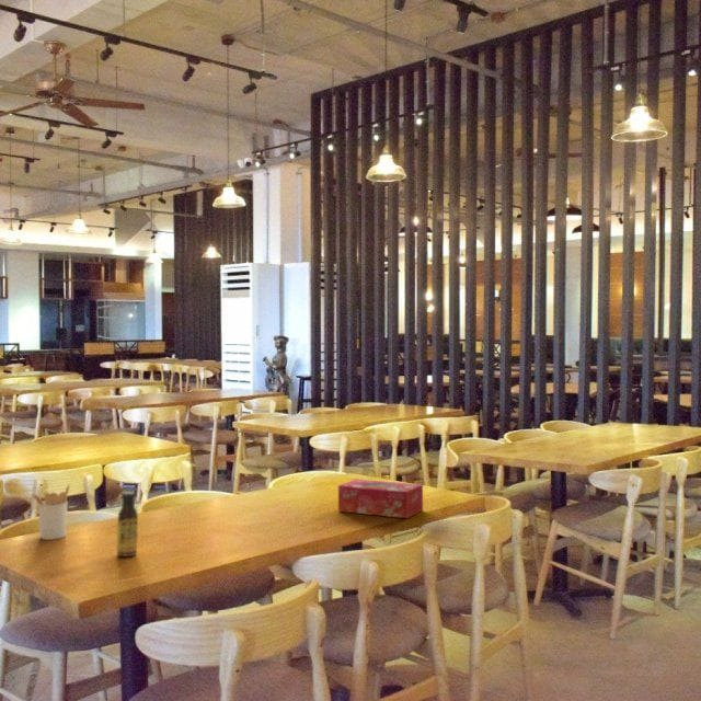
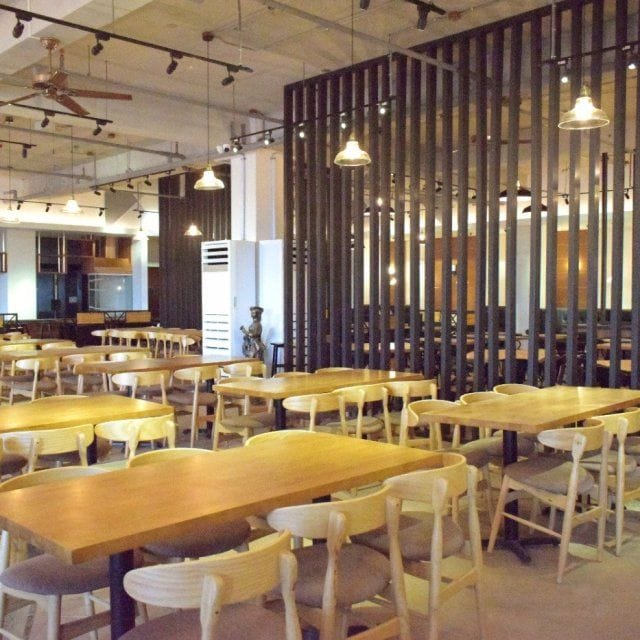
- utensil holder (54, 512)
- tissue box (380, 497)
- sauce bottle (127, 524)
